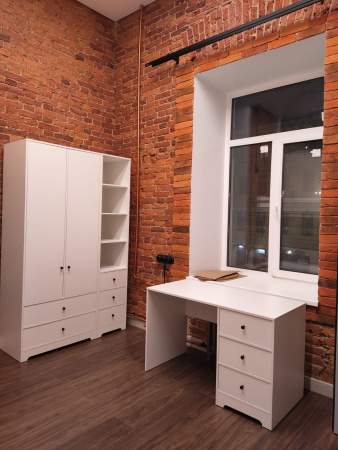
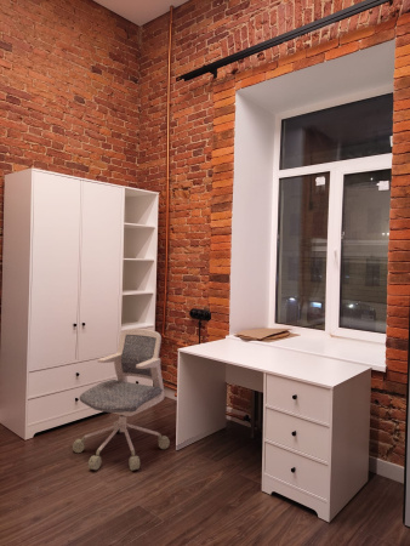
+ office chair (123, 392)
